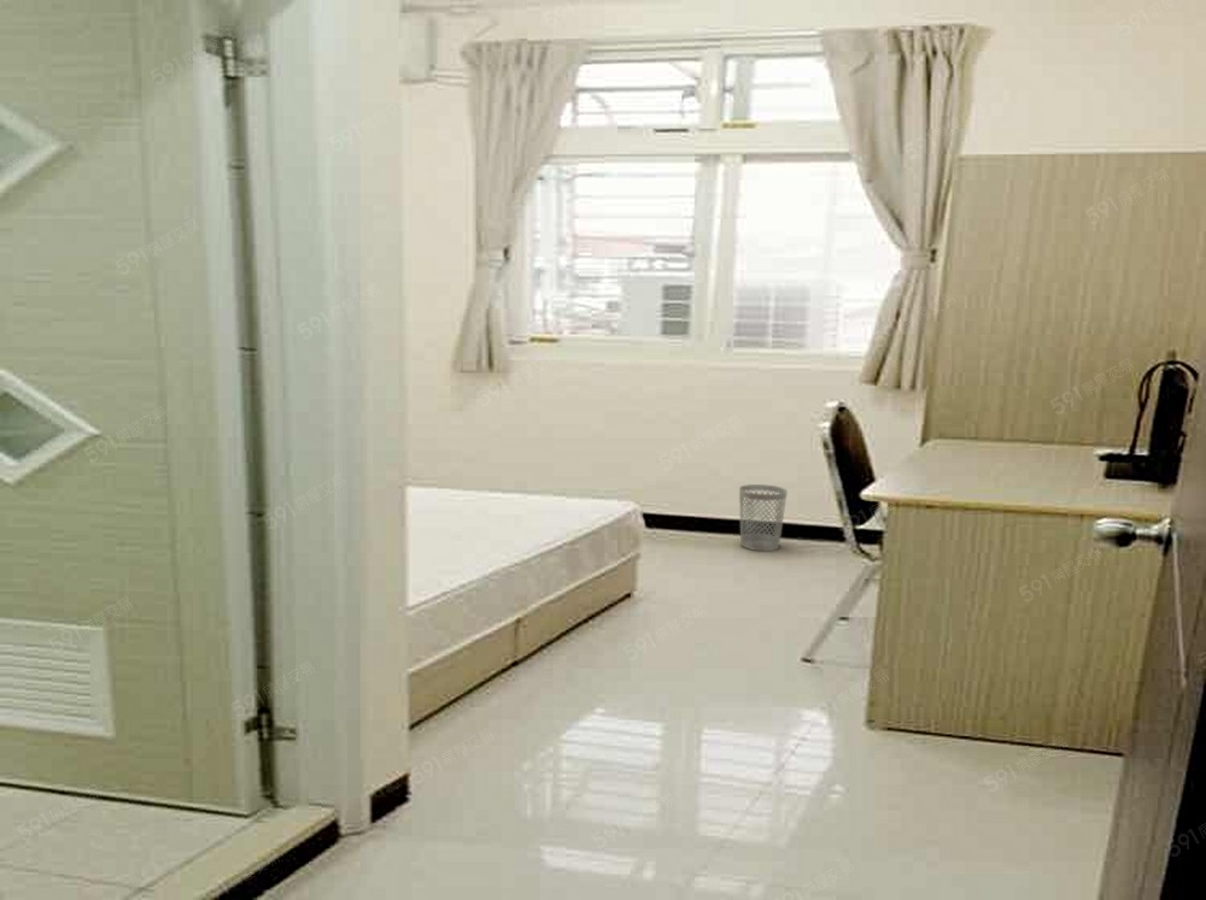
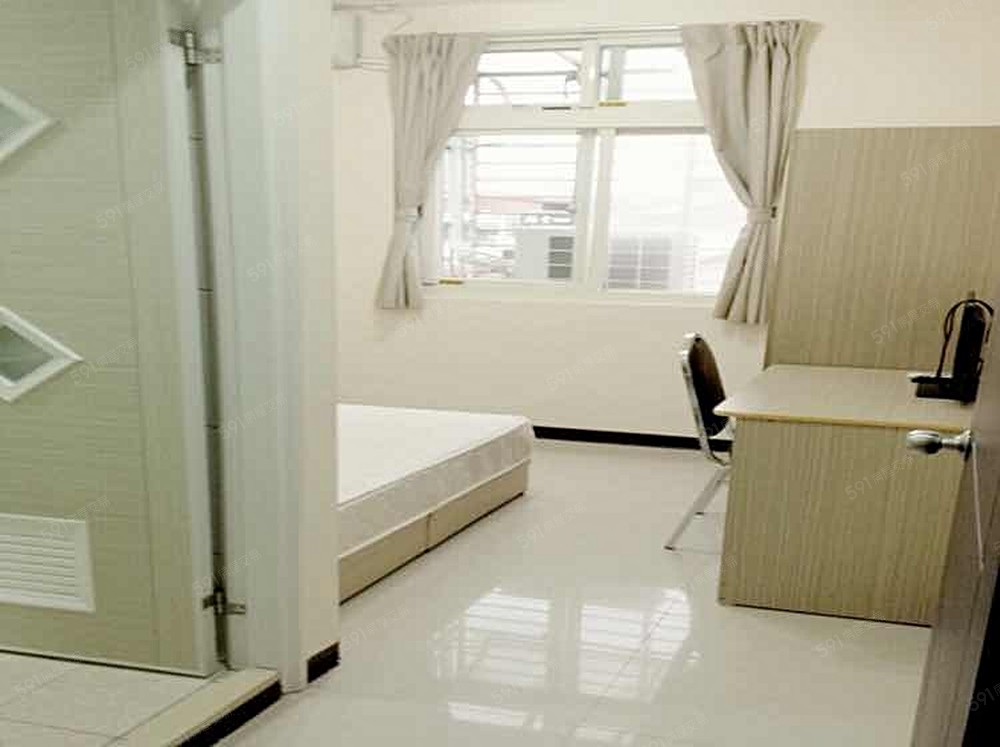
- wastebasket (761, 518)
